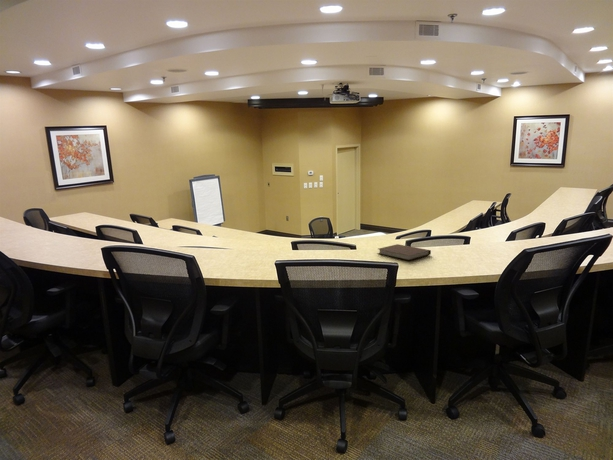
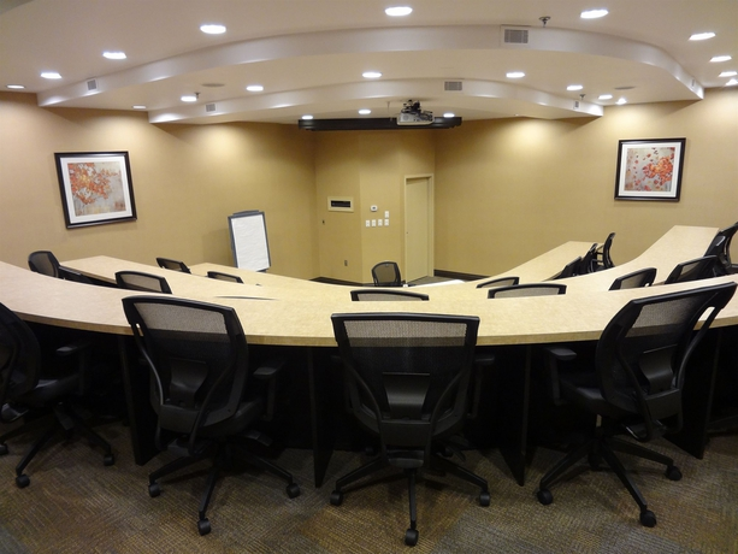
- notebook (403, 251)
